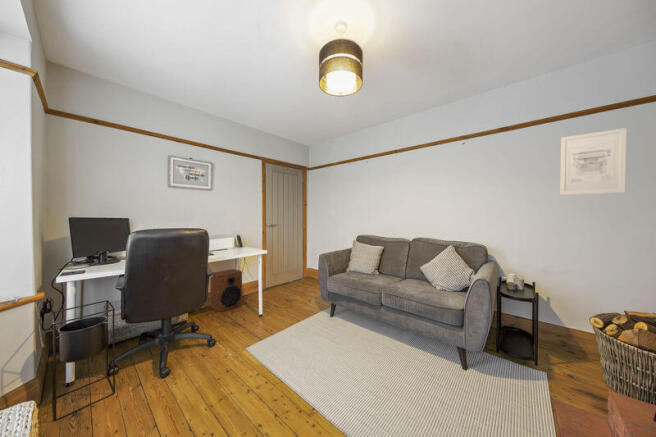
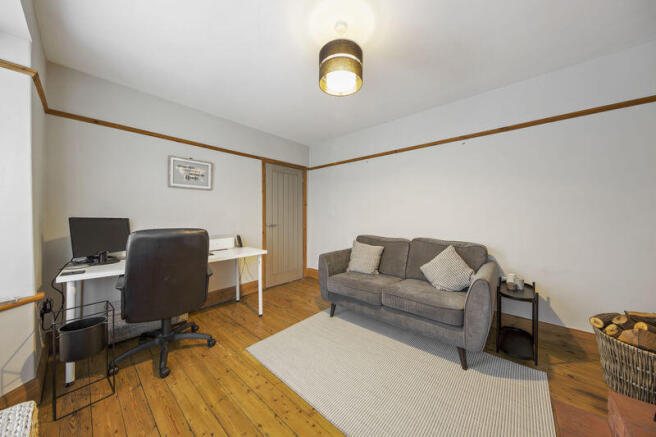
- wall art (591, 163)
- speaker (226, 289)
